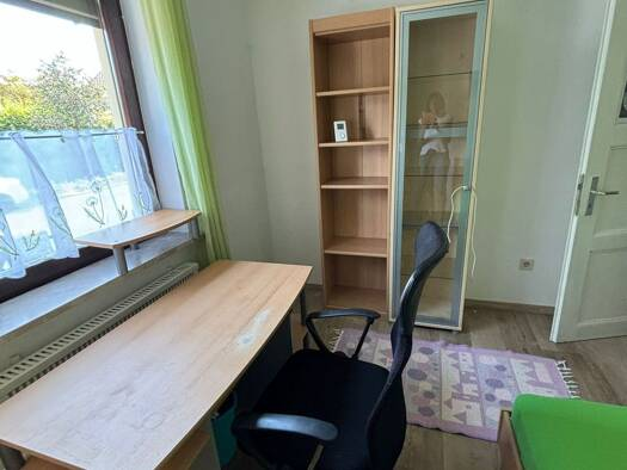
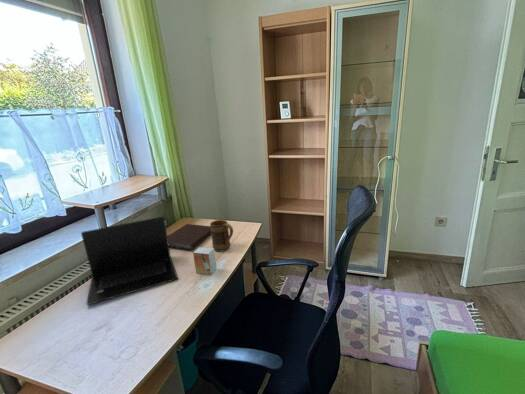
+ small box (205, 260)
+ mug (223, 235)
+ laptop (129, 255)
+ notebook (189, 235)
